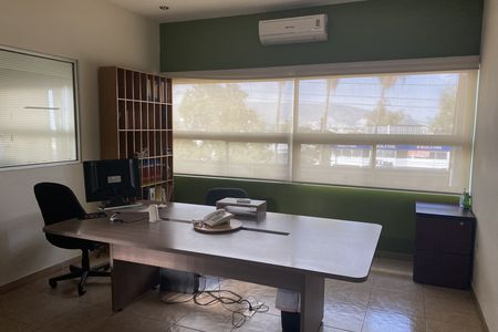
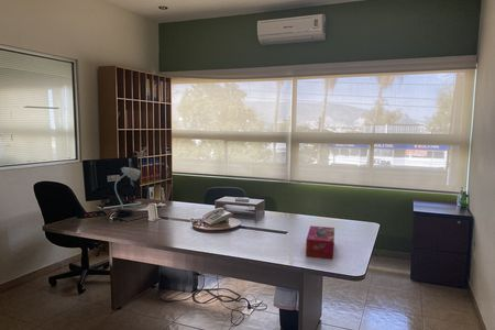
+ desk lamp (117, 193)
+ tissue box (320, 241)
